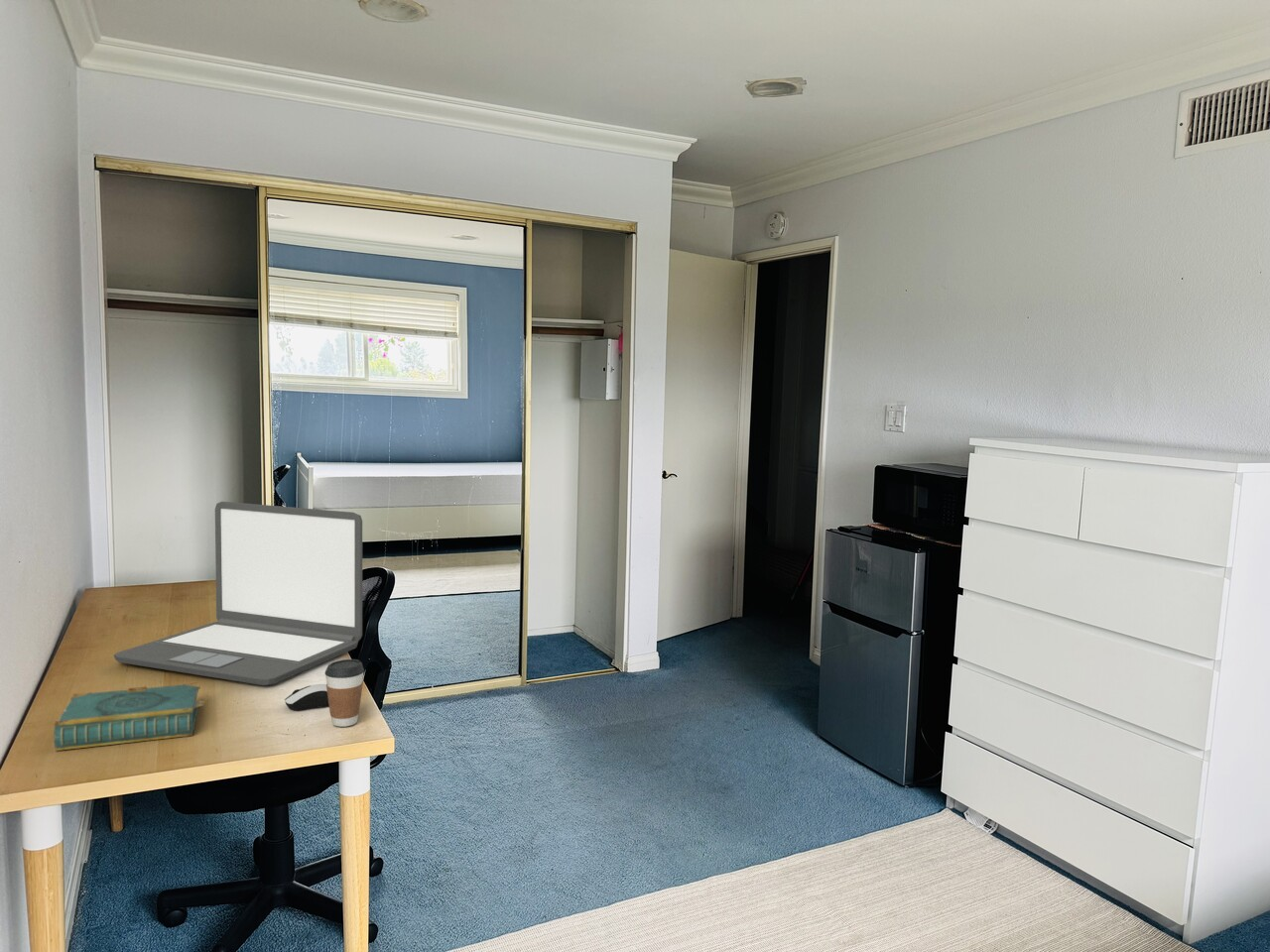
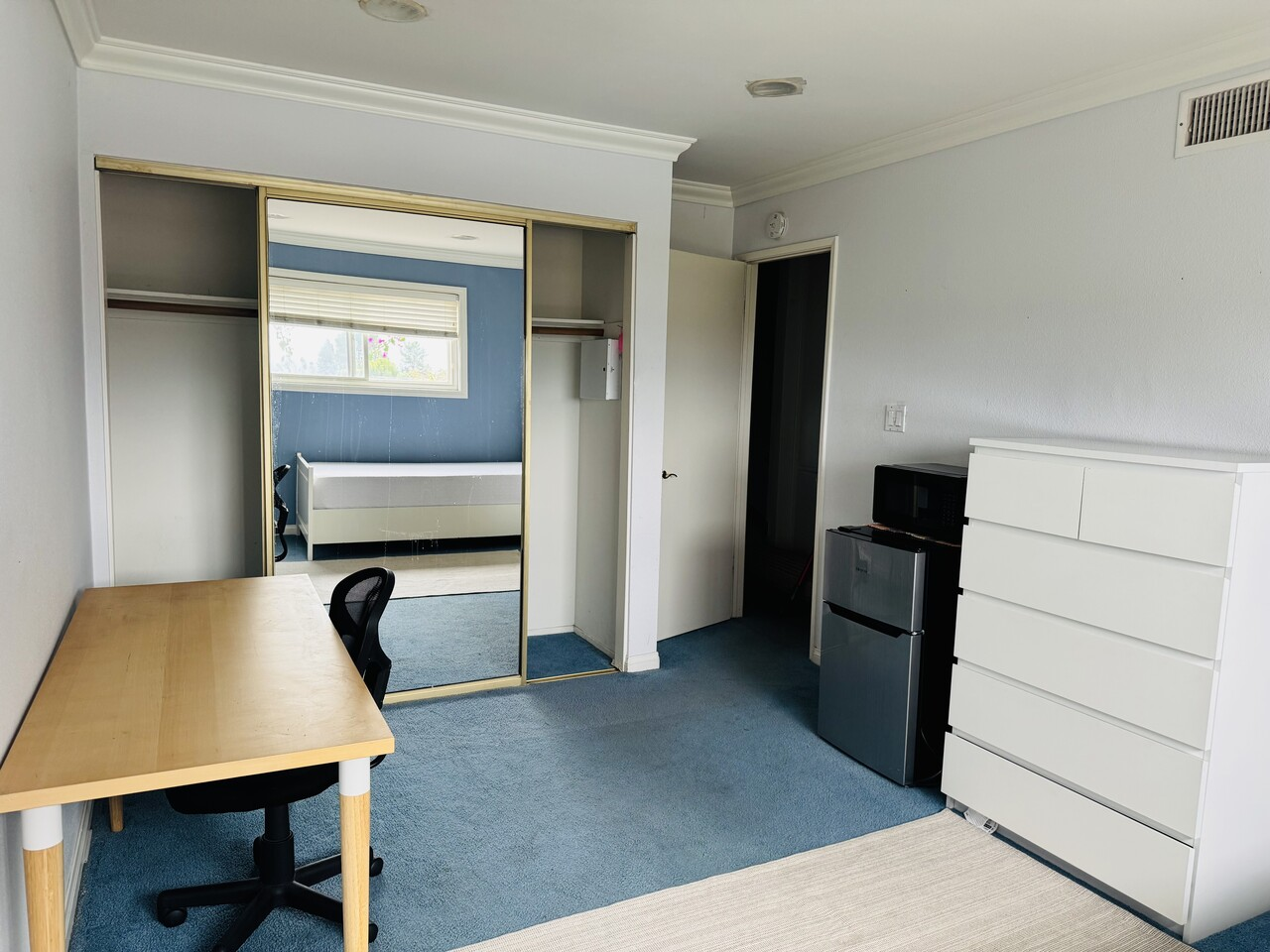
- computer mouse (314, 694)
- book (135, 713)
- laptop (242, 585)
- coffee cup (344, 692)
